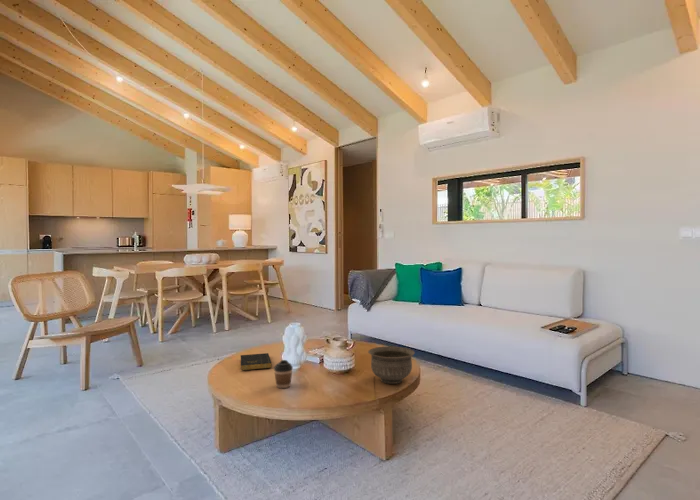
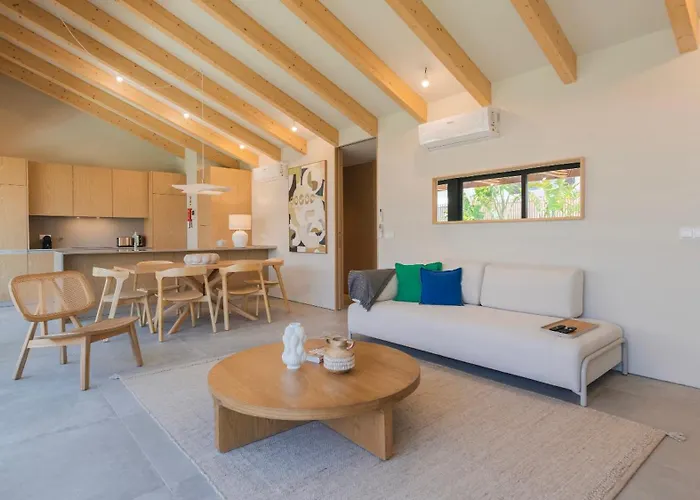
- book (255, 360)
- coffee cup (283, 373)
- bowl (391, 365)
